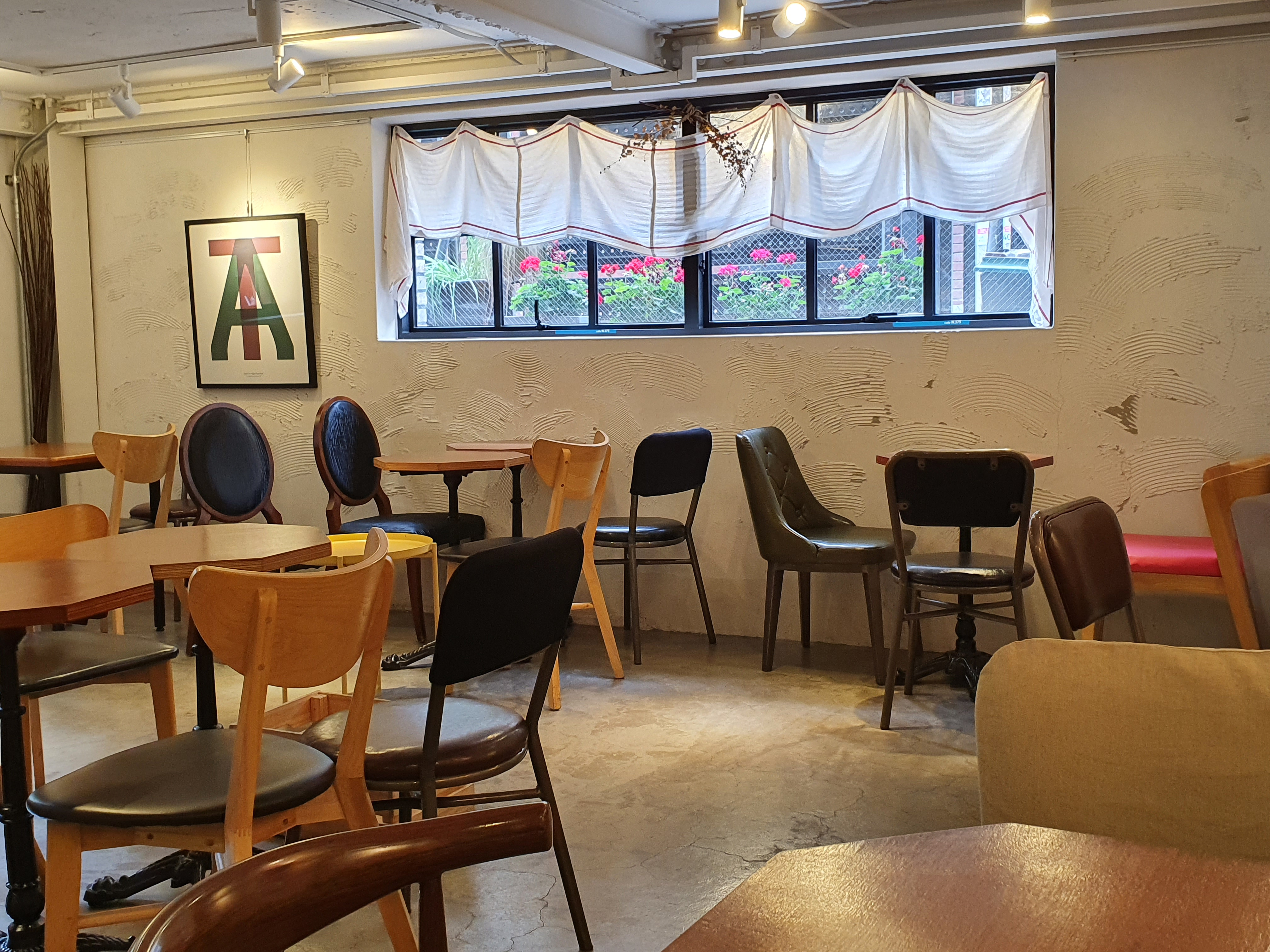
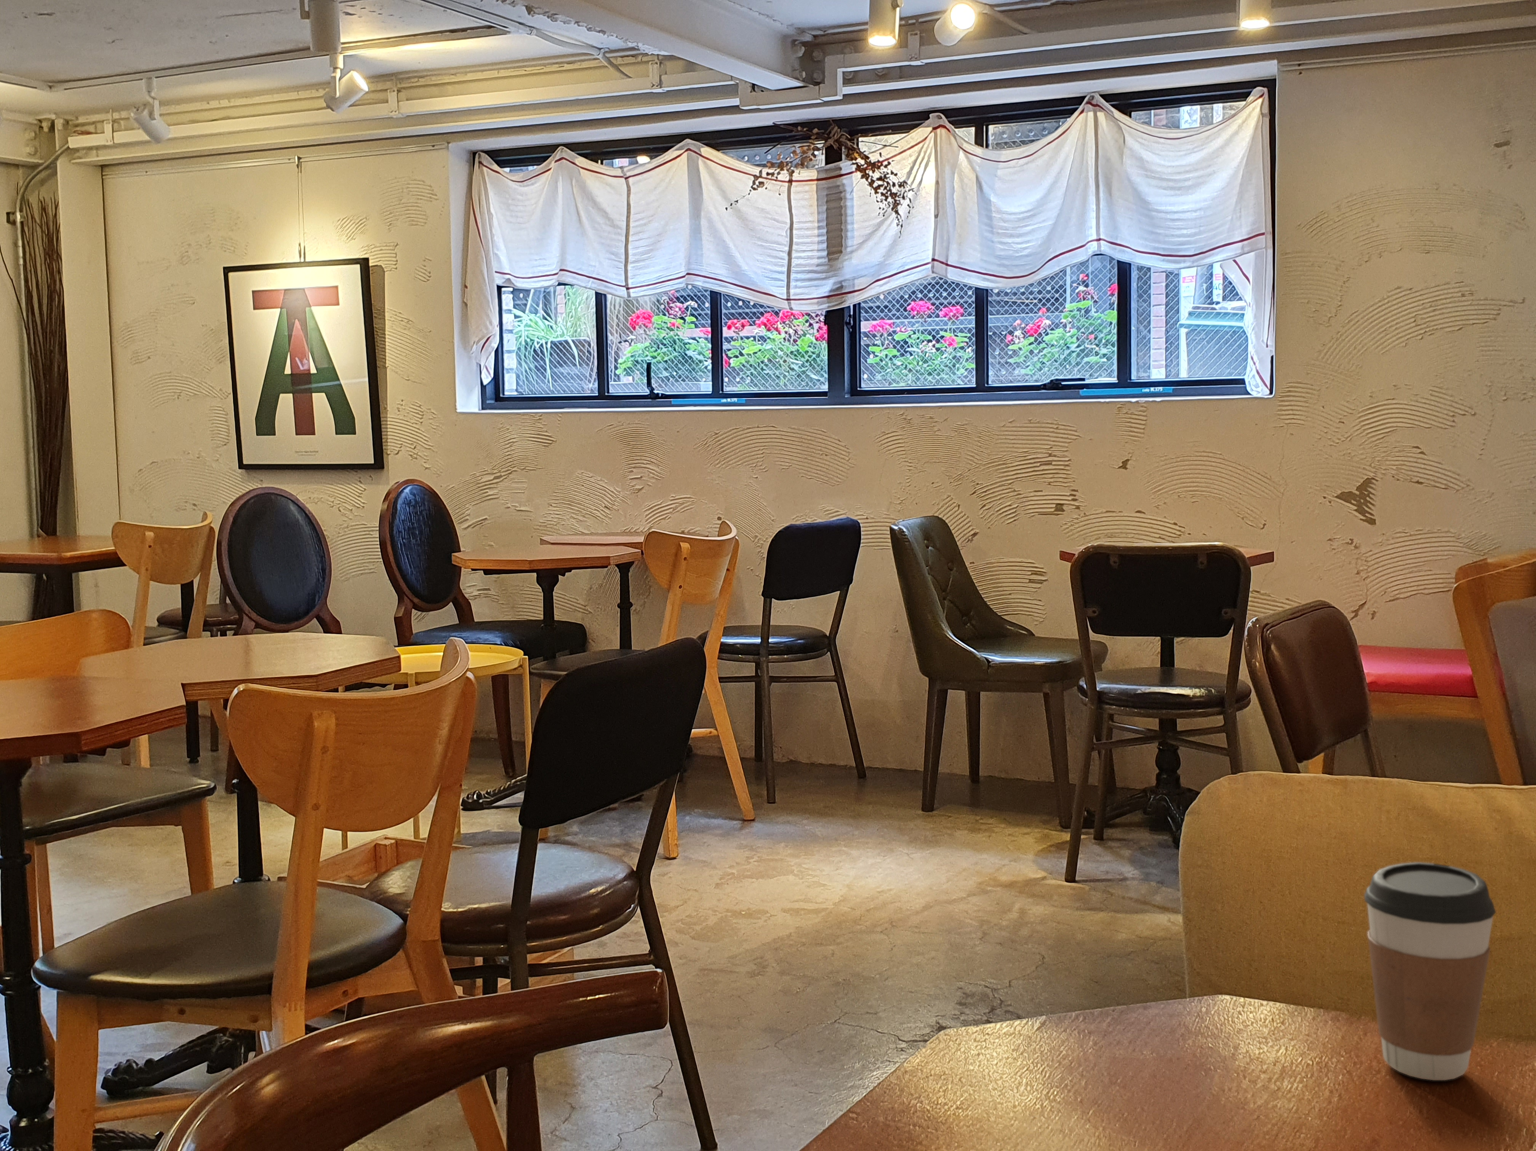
+ coffee cup (1427, 971)
